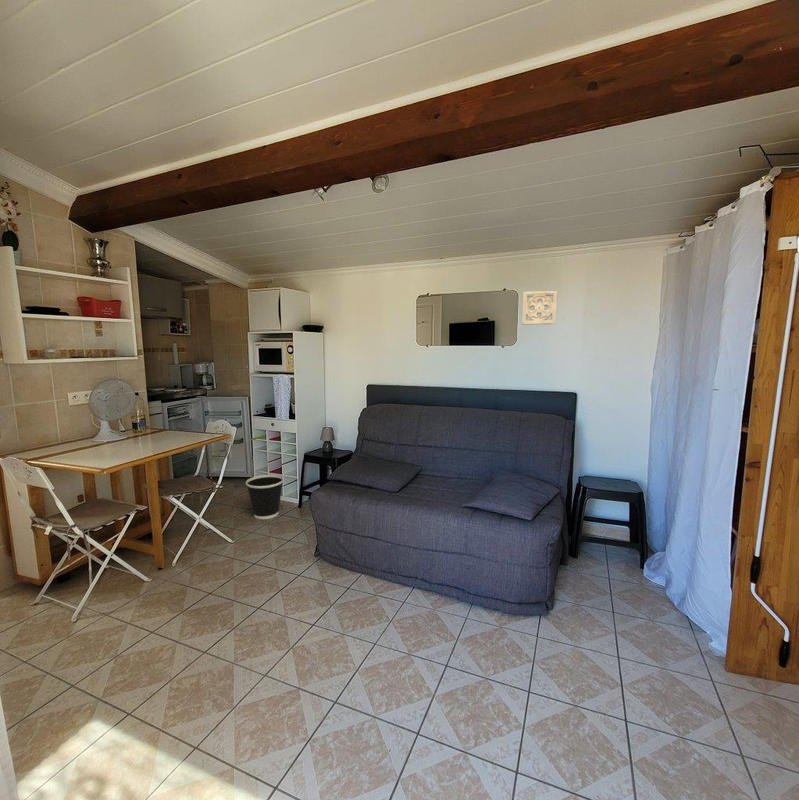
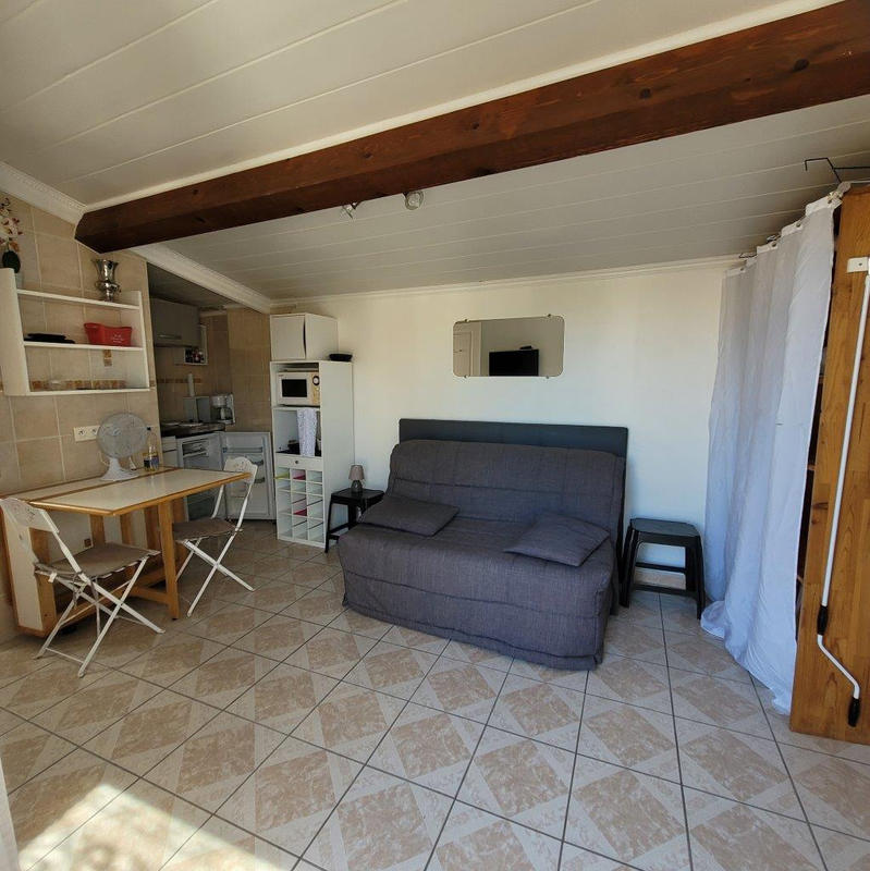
- wall ornament (539, 308)
- wastebasket (265, 497)
